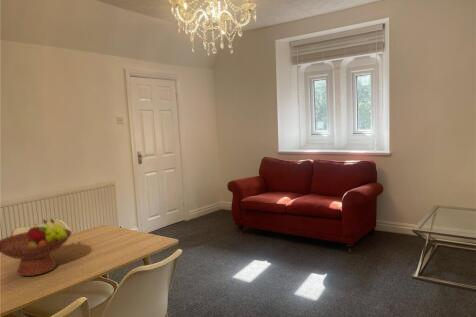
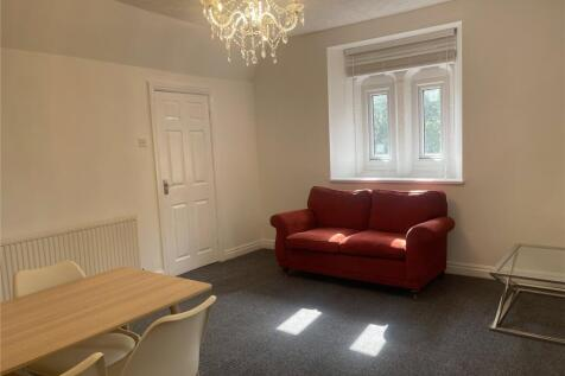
- fruit bowl (35, 248)
